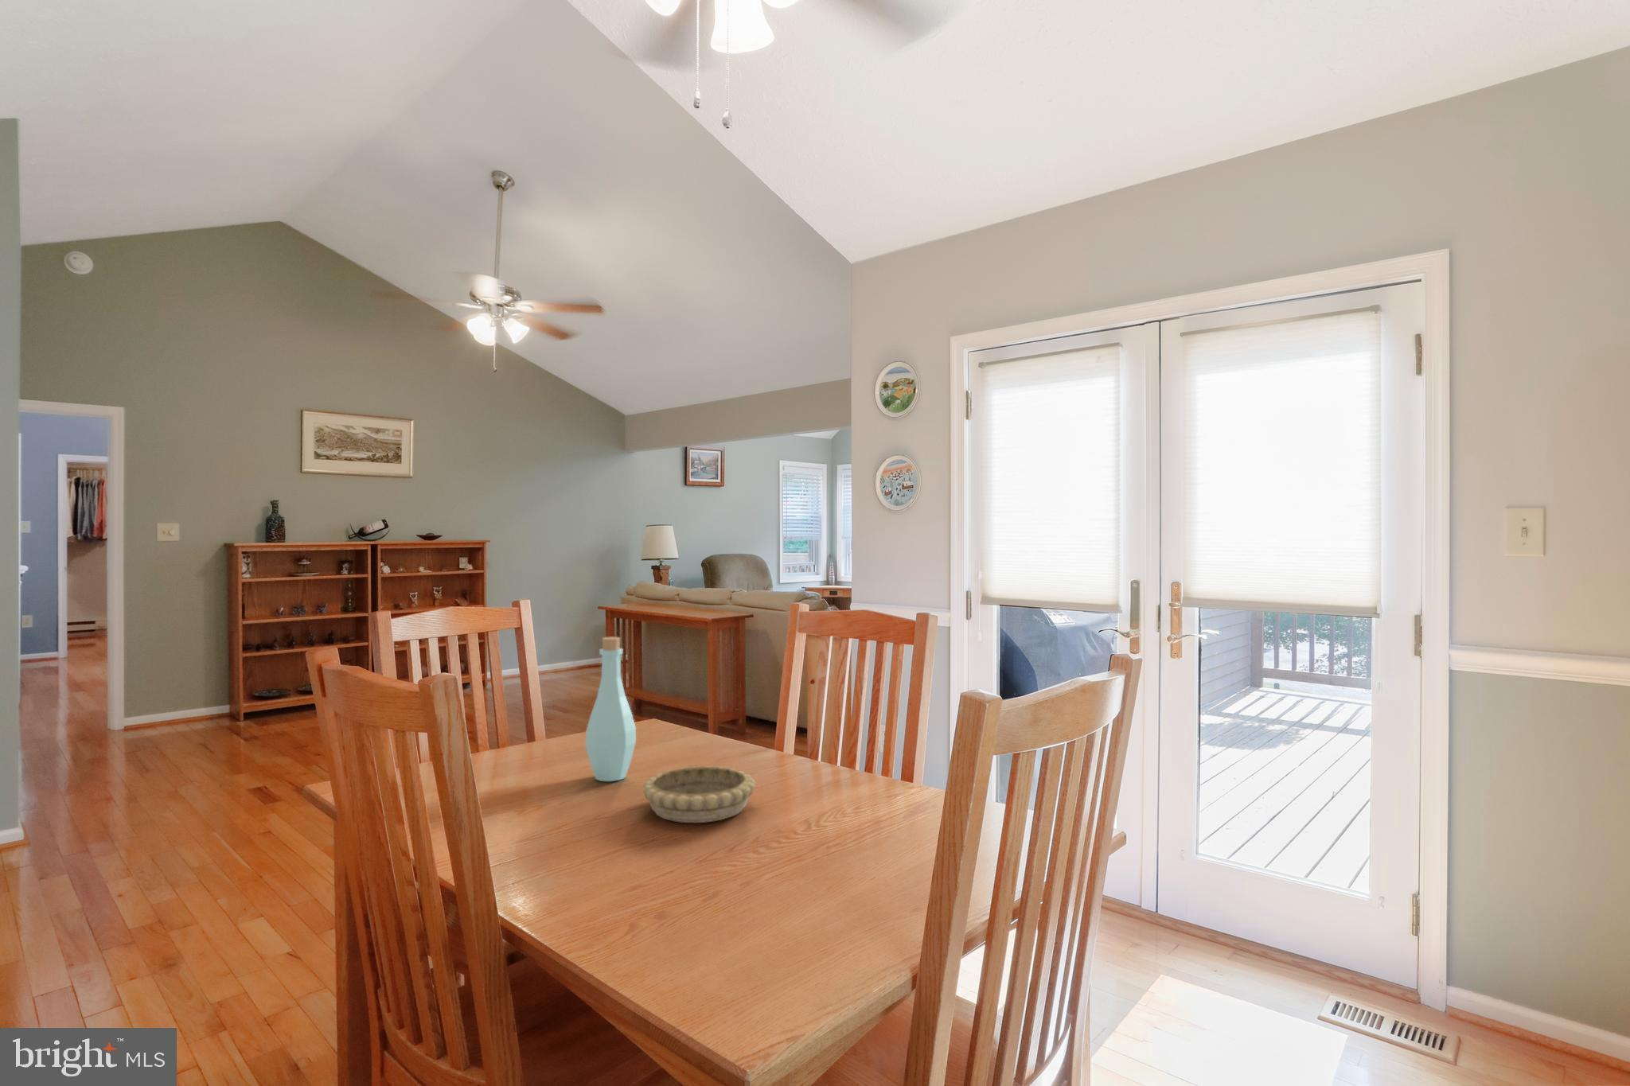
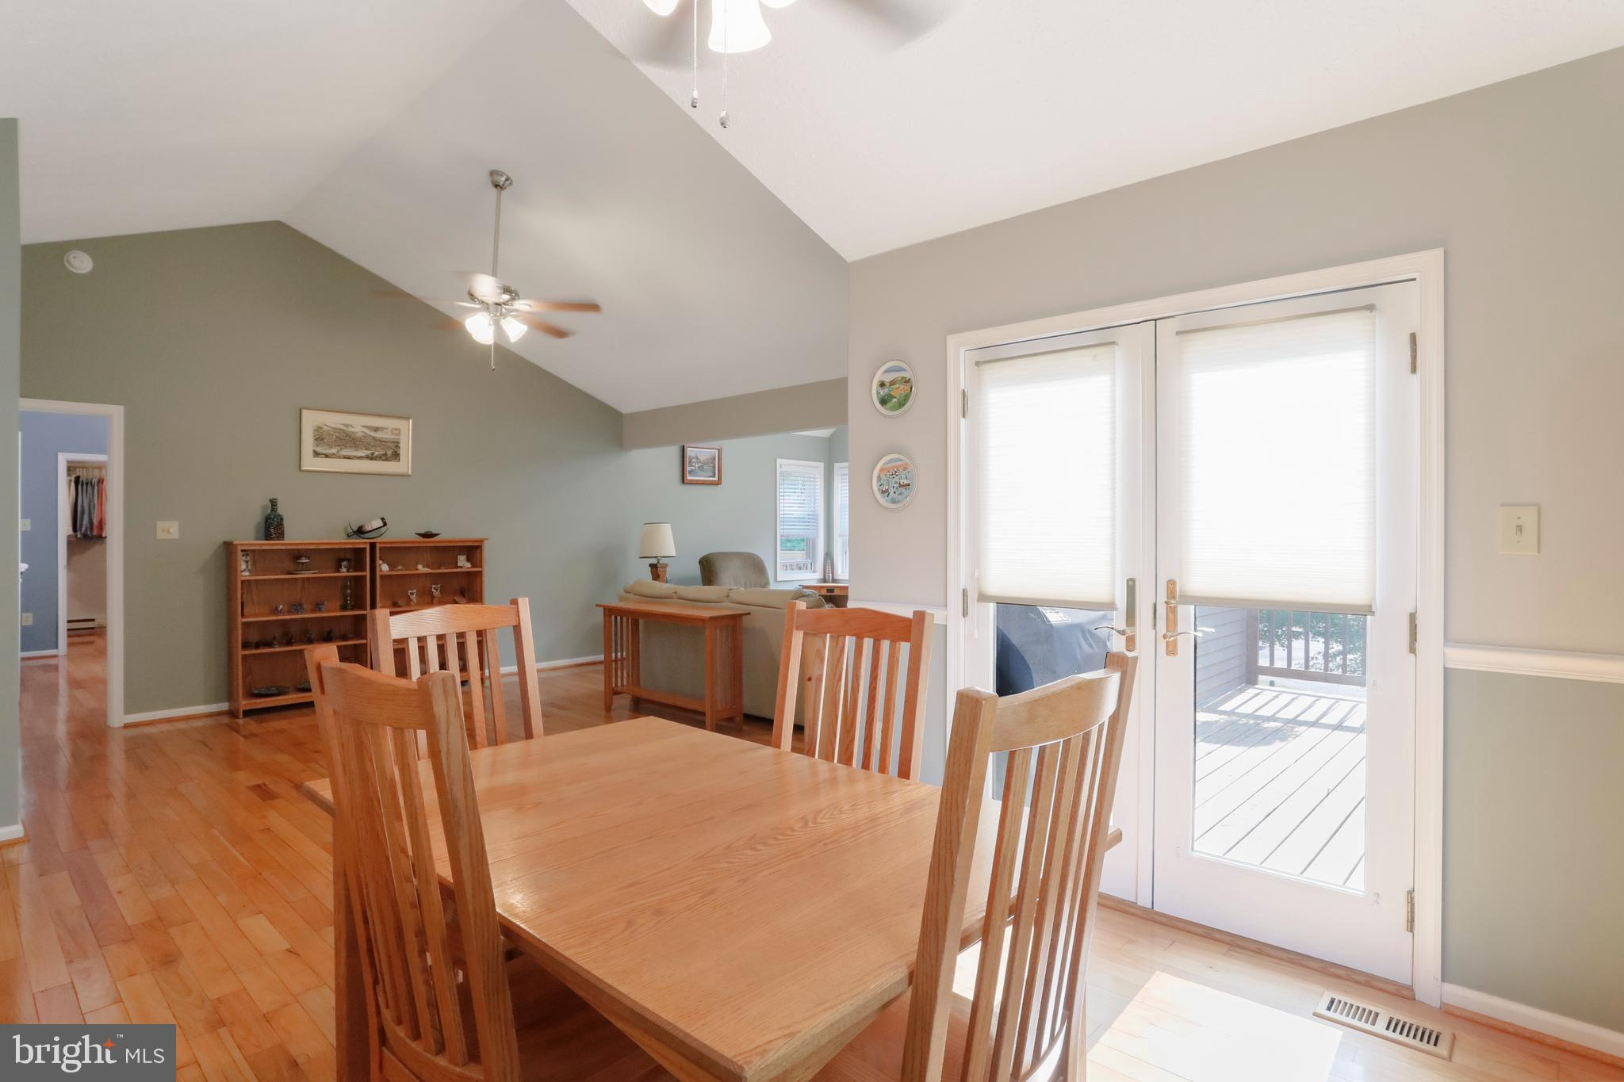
- decorative bowl (699, 793)
- bottle (611, 708)
